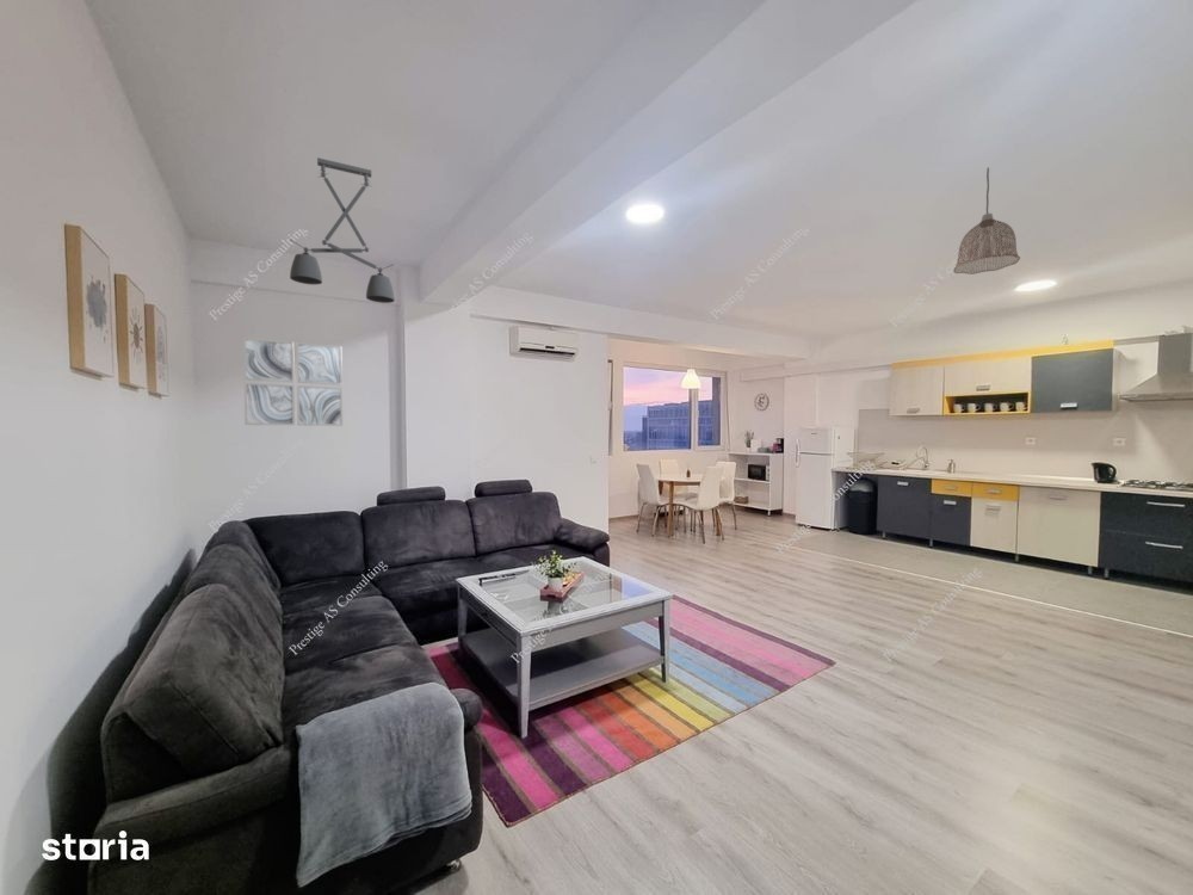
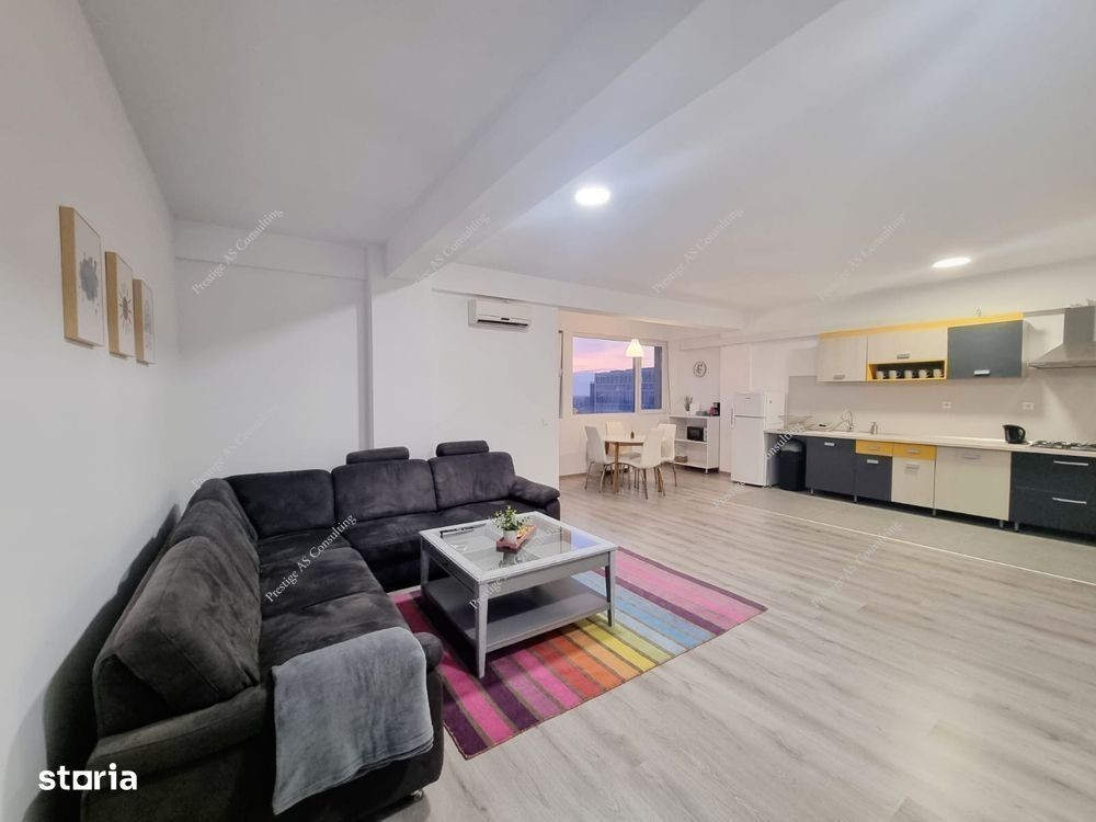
- wall art (293, 382)
- ceiling light fixture (336, 228)
- pendant lamp (987, 216)
